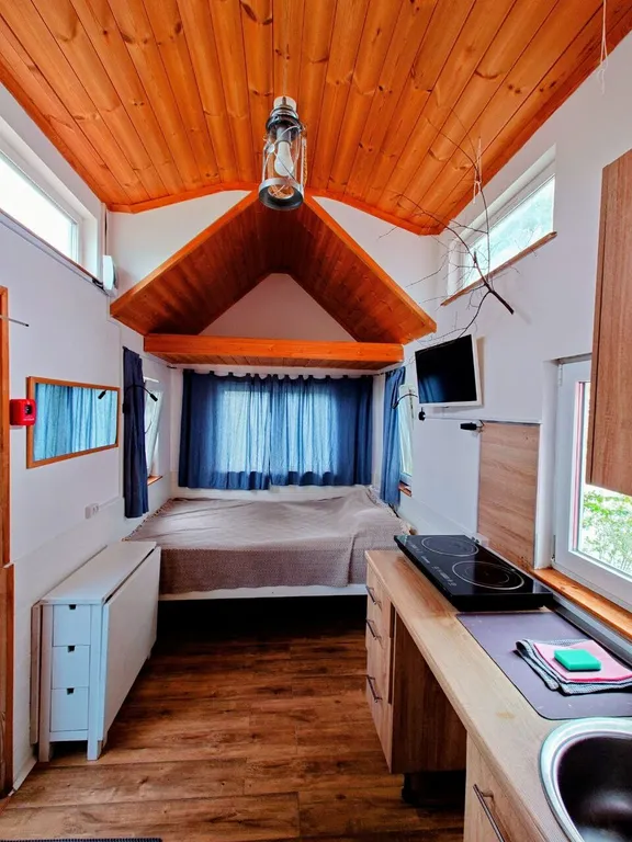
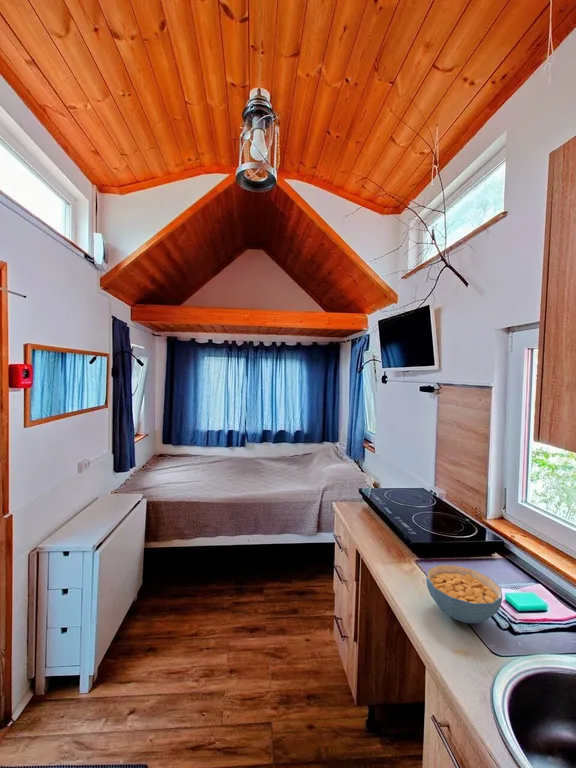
+ cereal bowl (462, 599)
